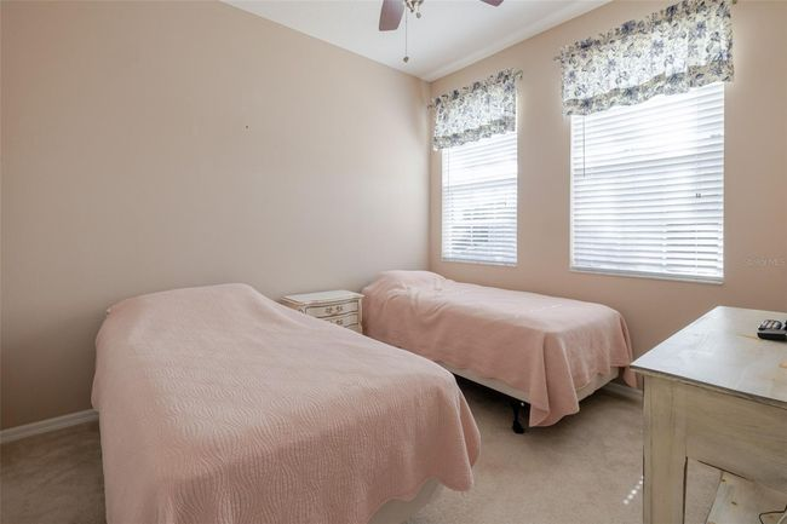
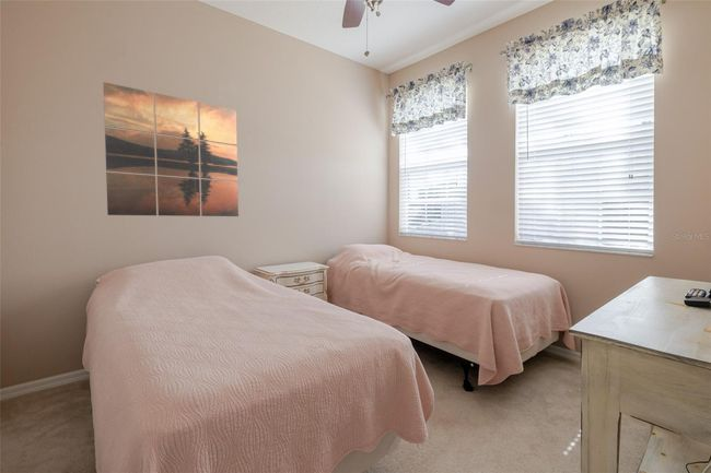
+ wall art (178, 156)
